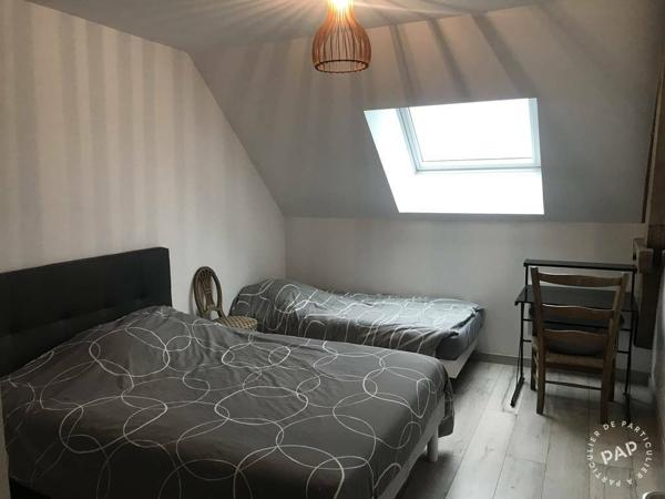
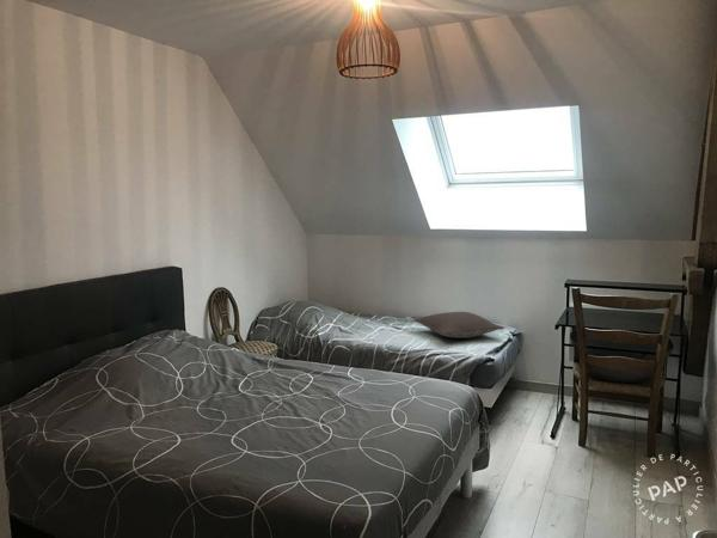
+ pillow (456, 324)
